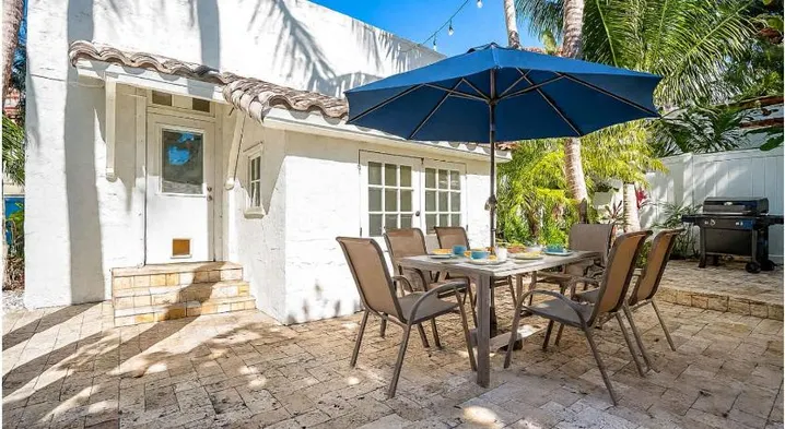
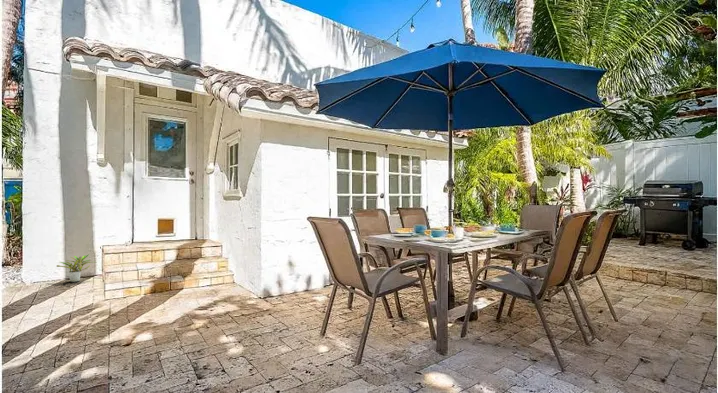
+ potted plant (76, 267)
